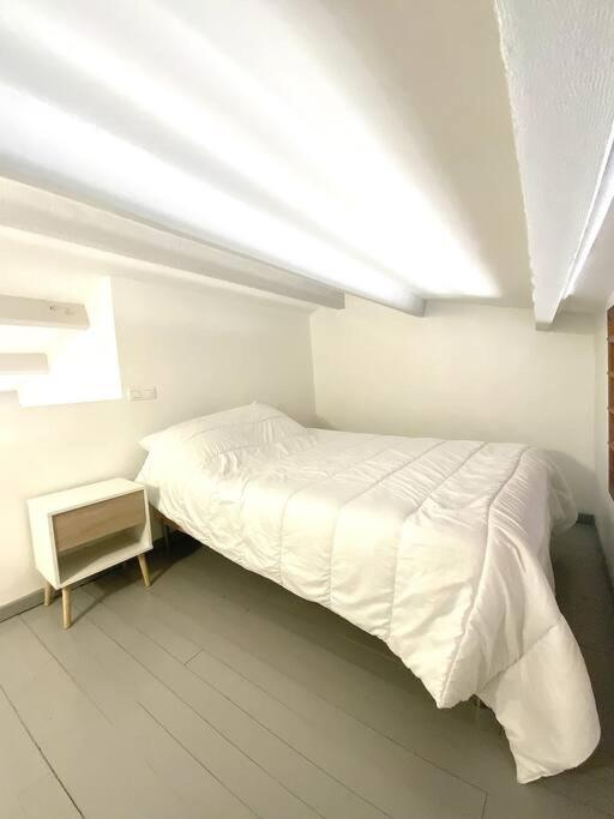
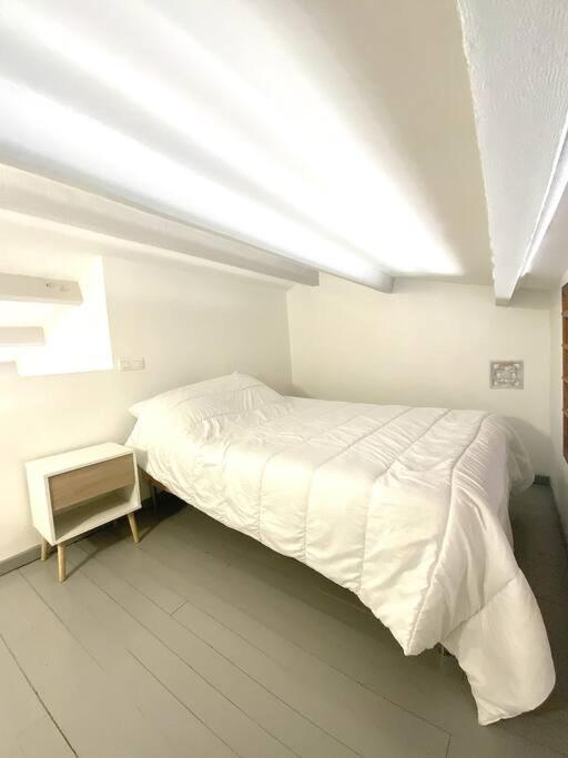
+ wall ornament (505, 374)
